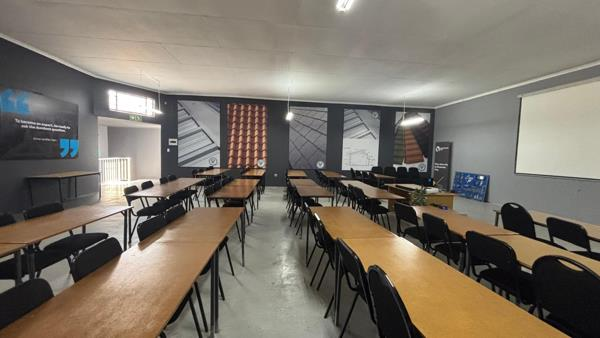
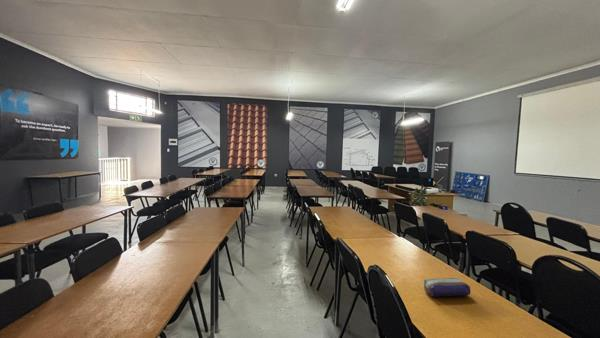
+ pencil case (446, 287)
